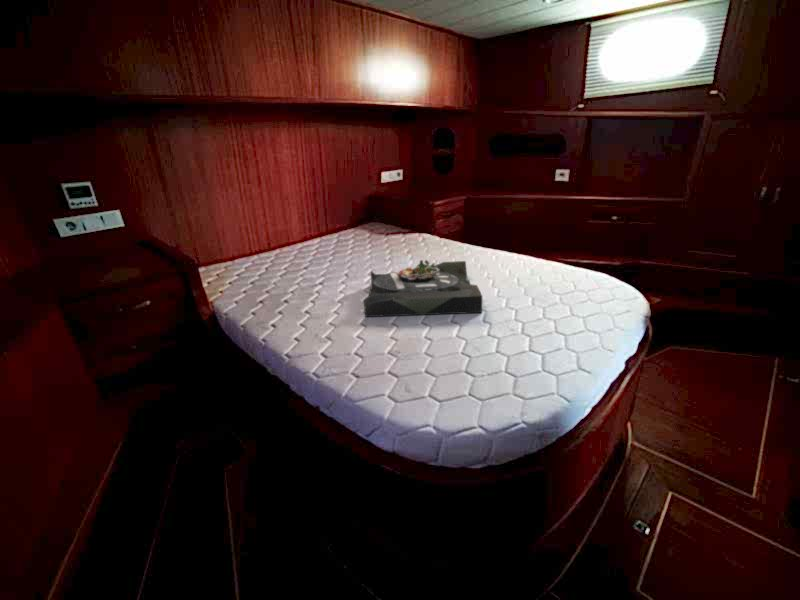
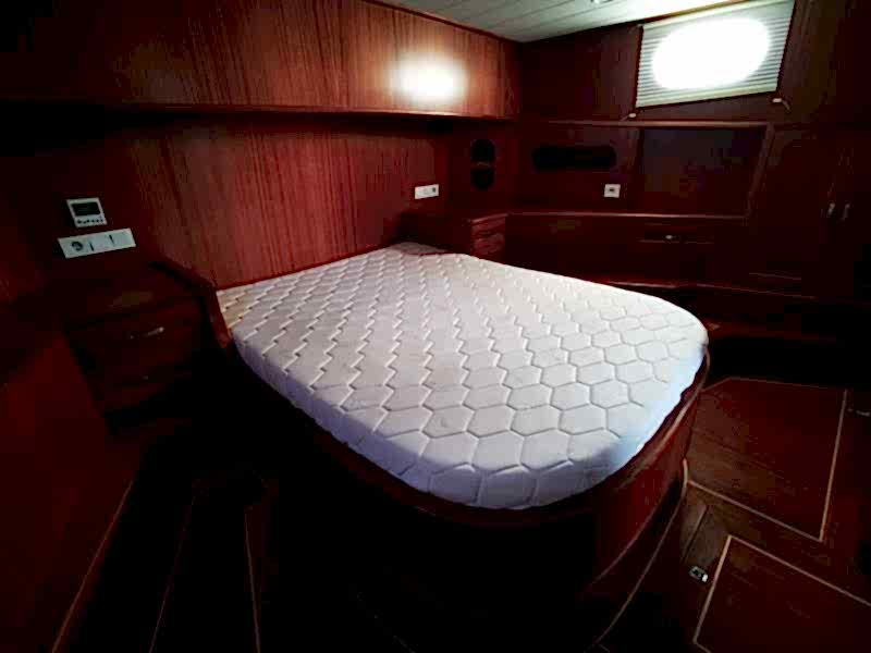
- serving tray (421, 275)
